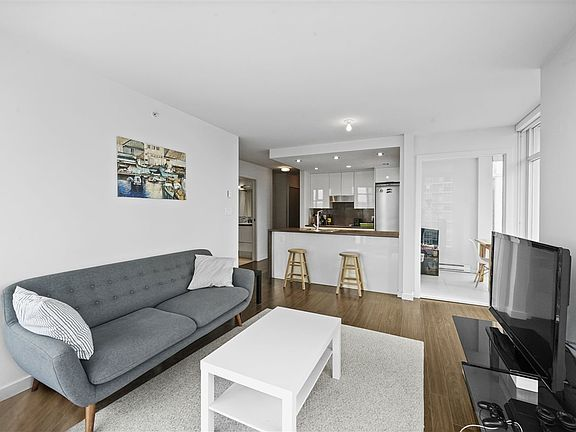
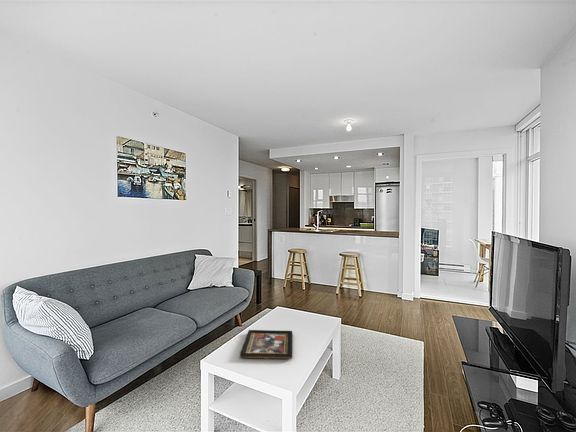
+ decorative tray (268, 342)
